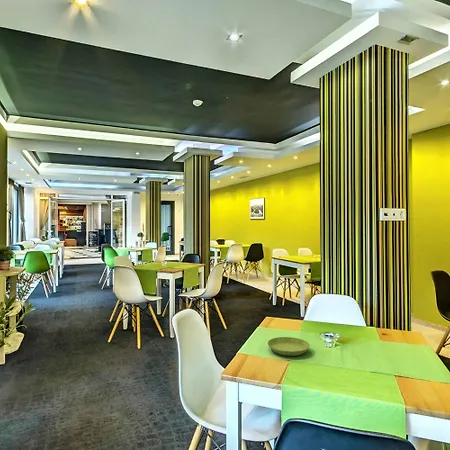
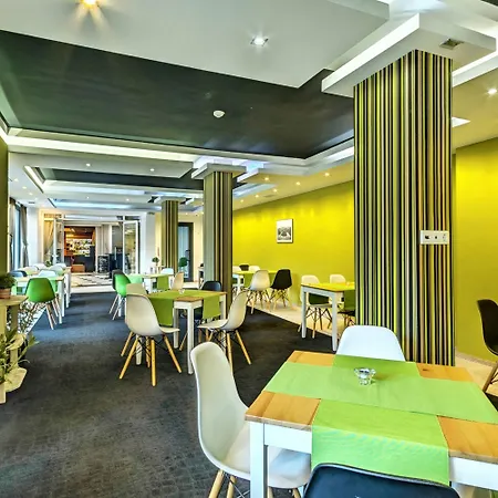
- saucer (288, 346)
